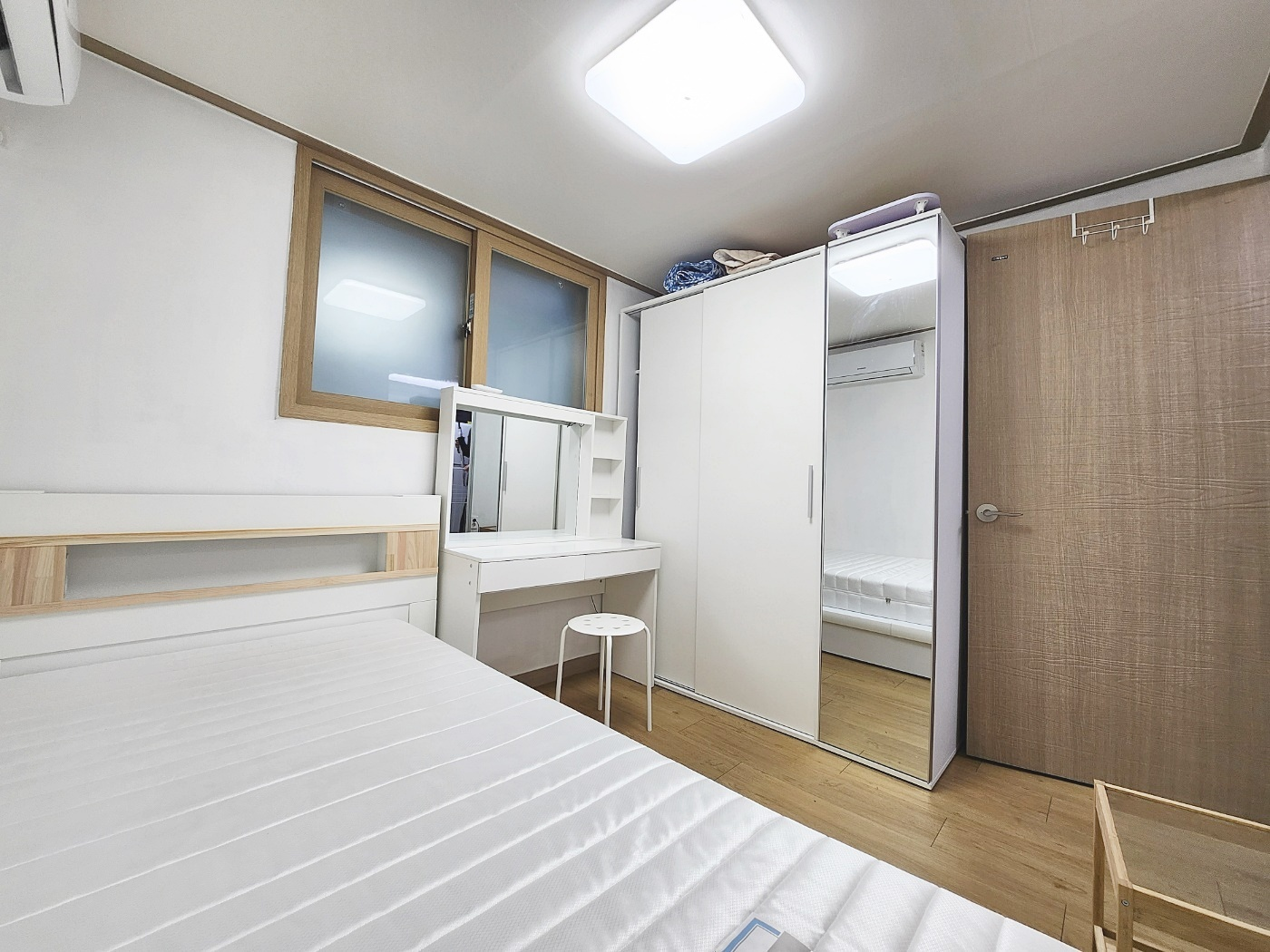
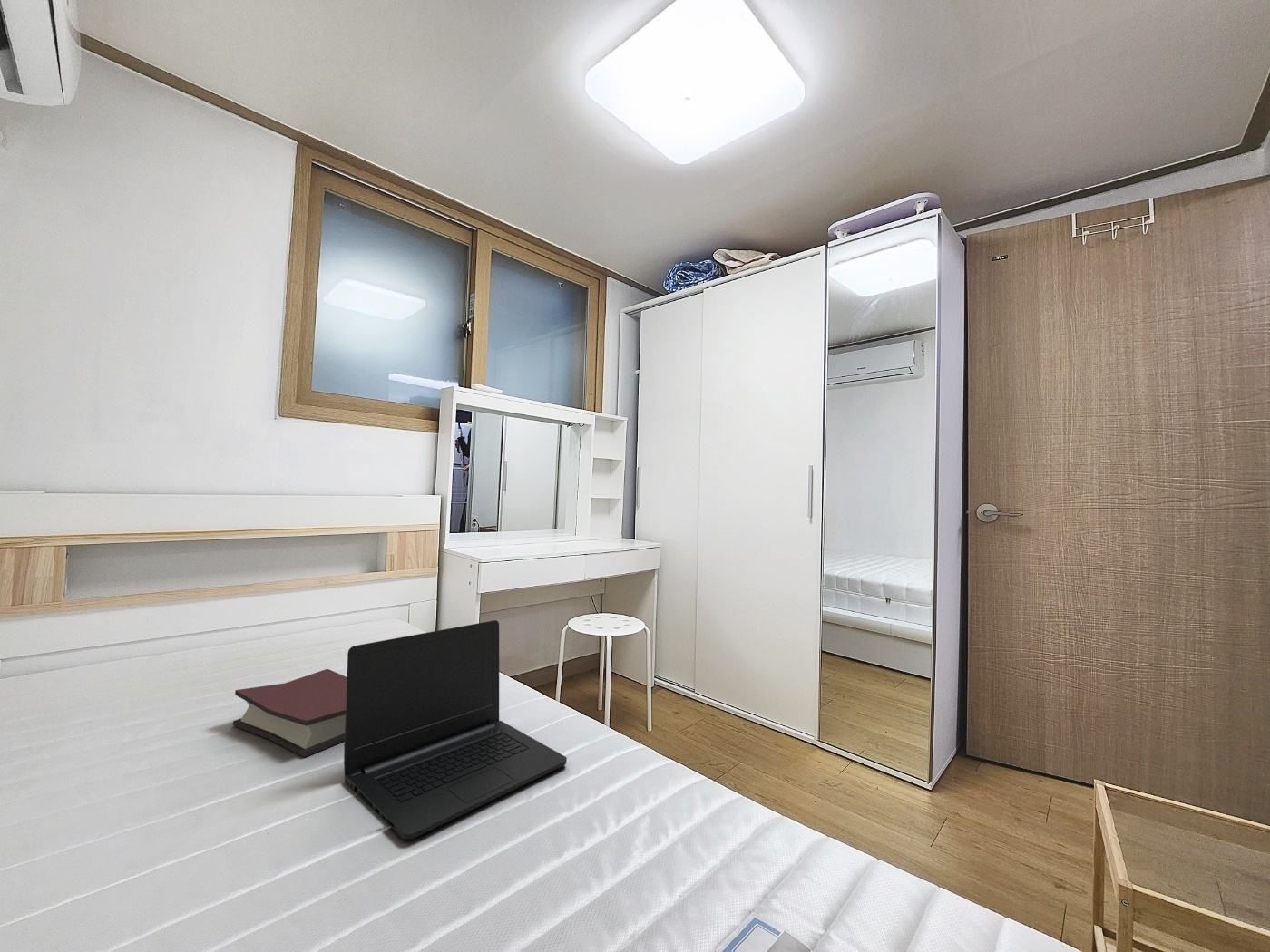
+ laptop (461, 708)
+ hardback book (320, 704)
